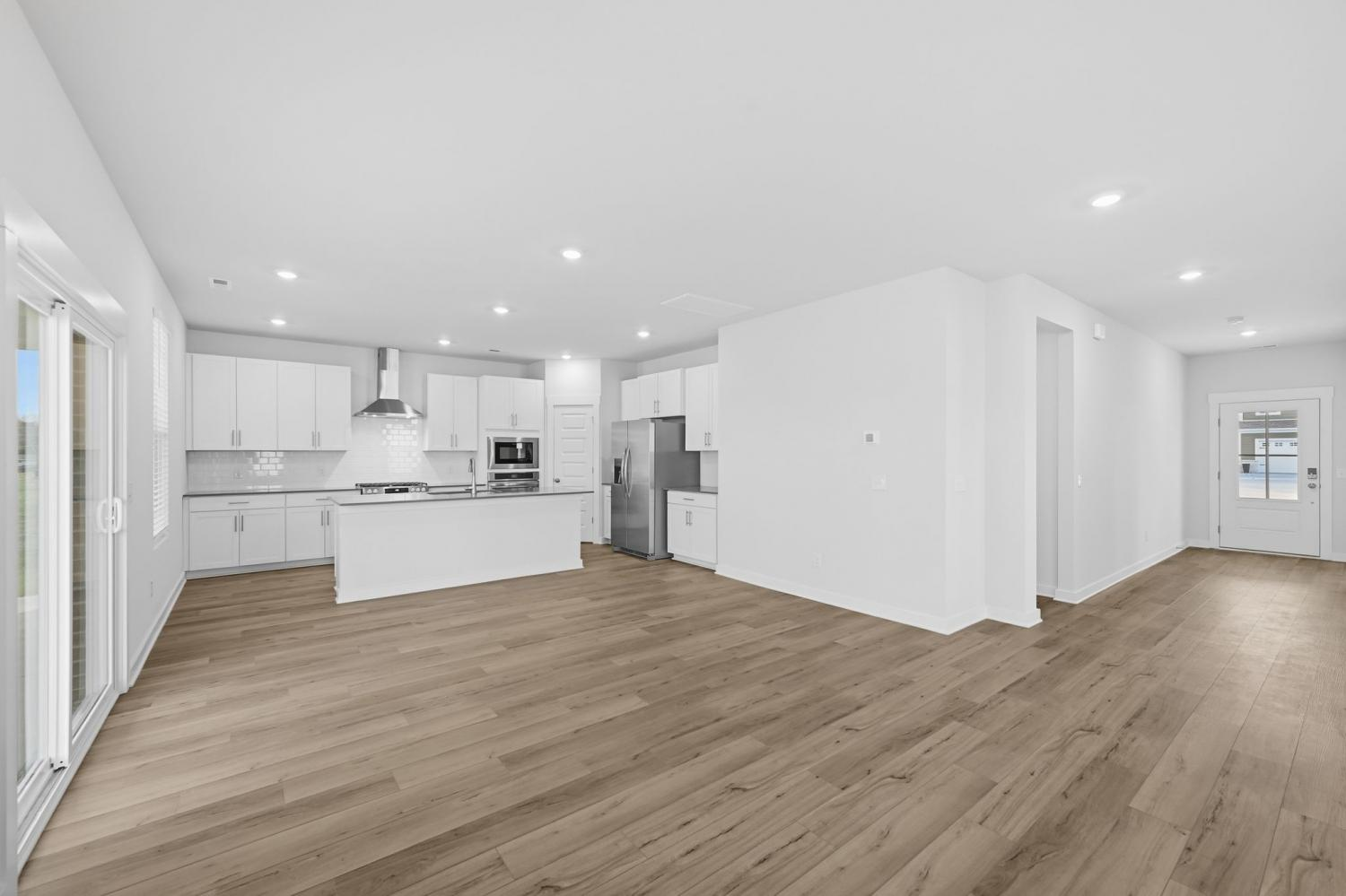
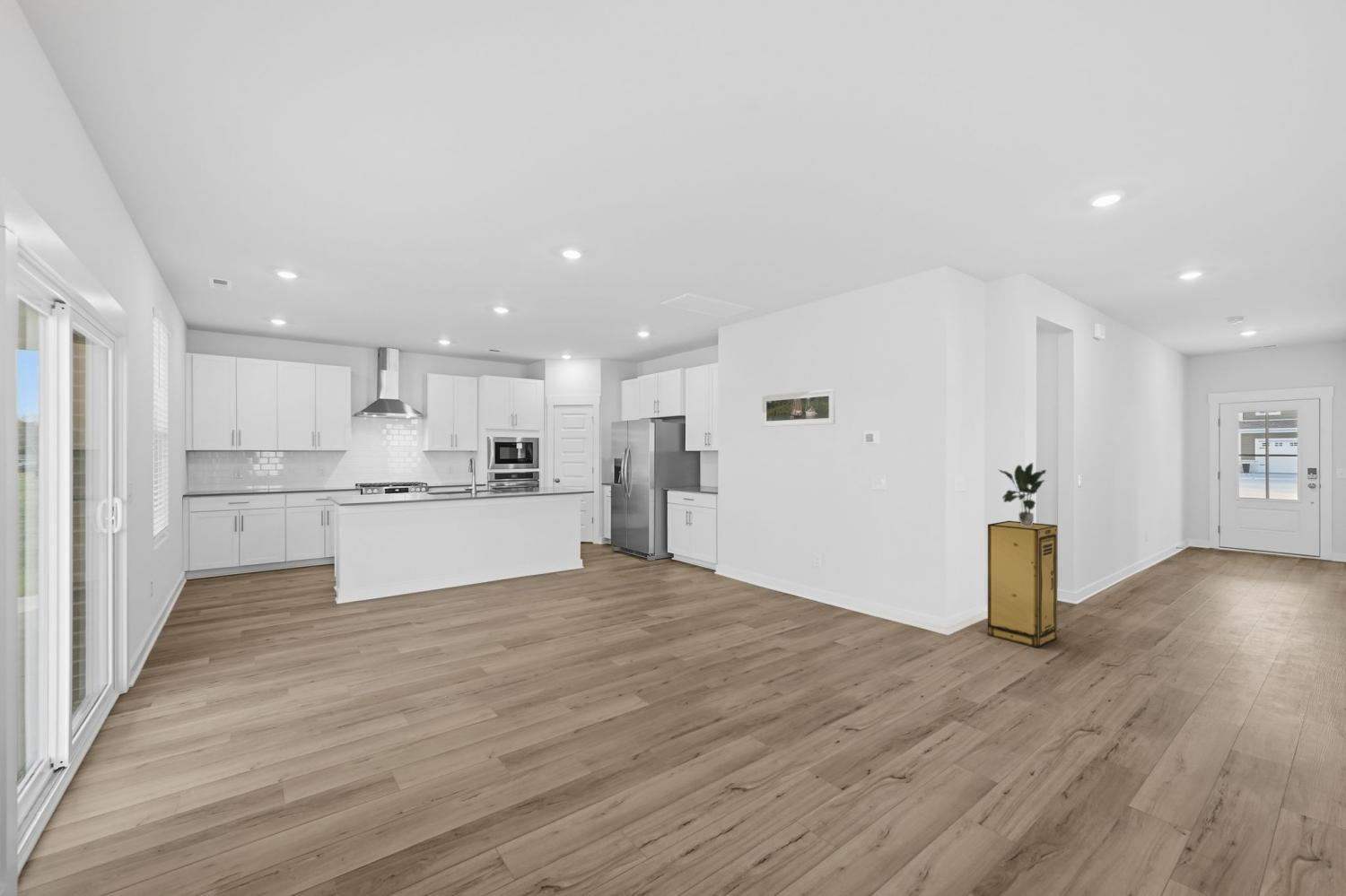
+ potted plant (1021, 494)
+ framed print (796, 409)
+ storage cabinet (1022, 580)
